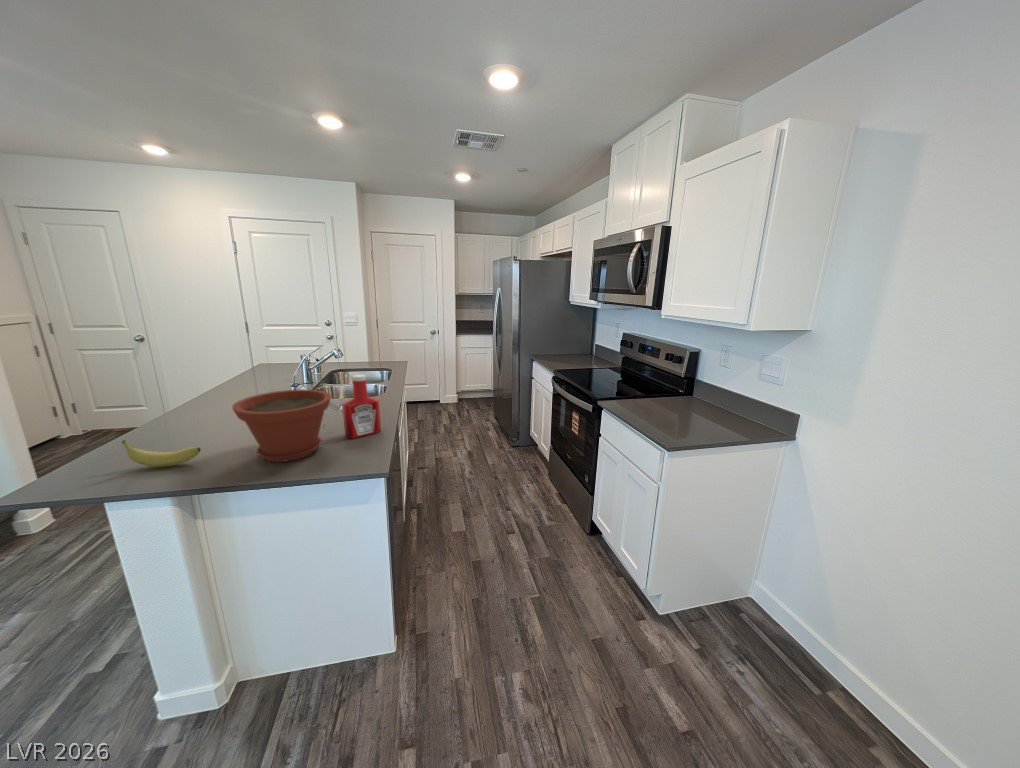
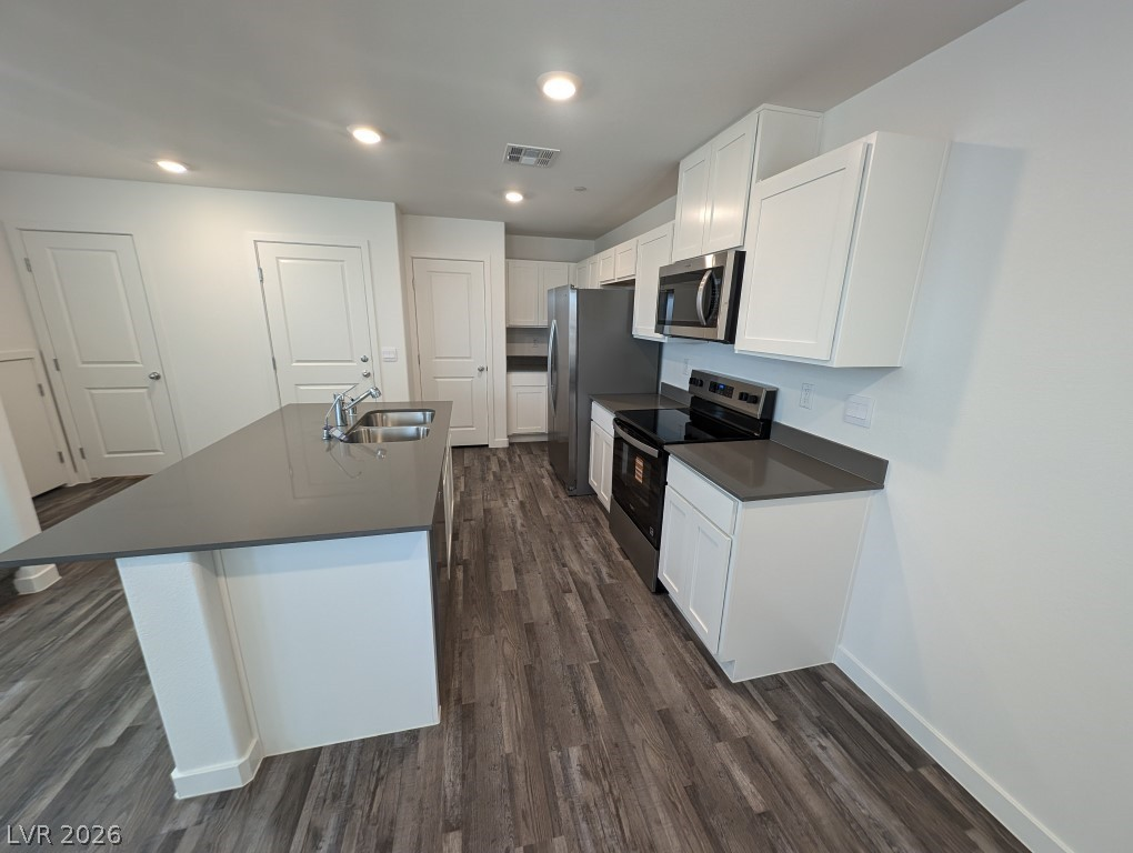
- soap bottle (361, 405)
- fruit (163, 452)
- plant pot (288, 426)
